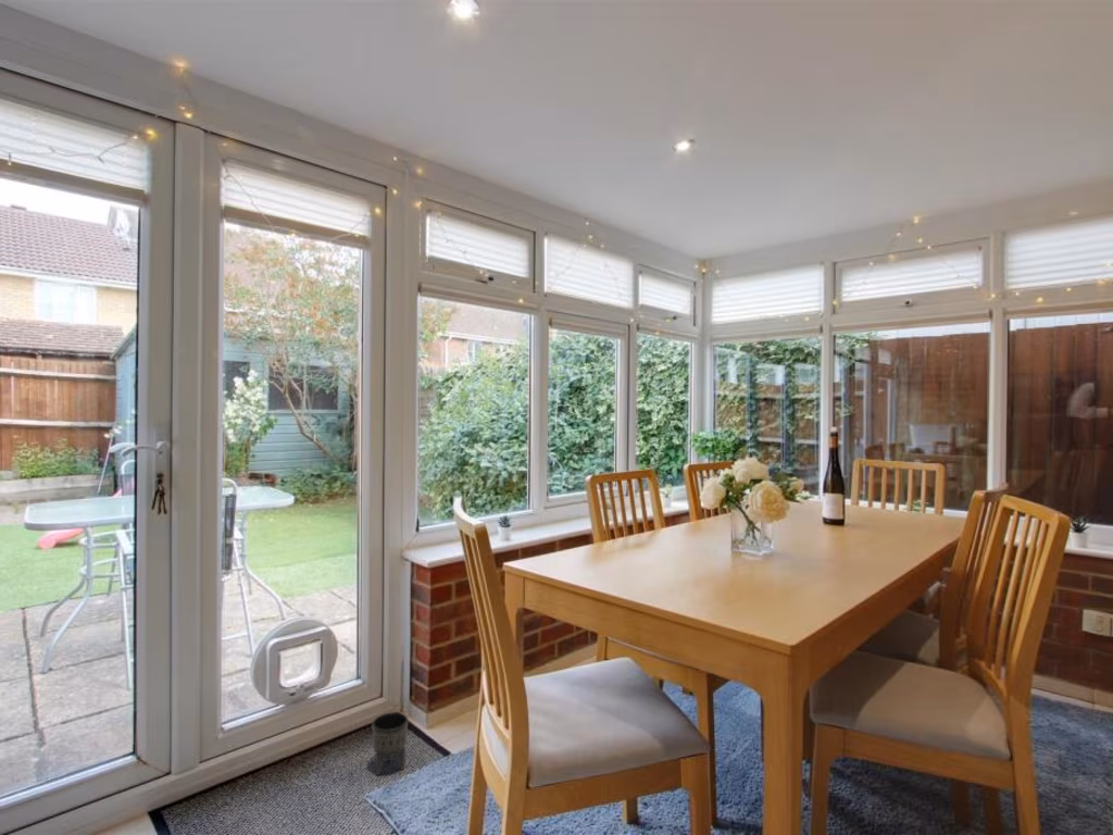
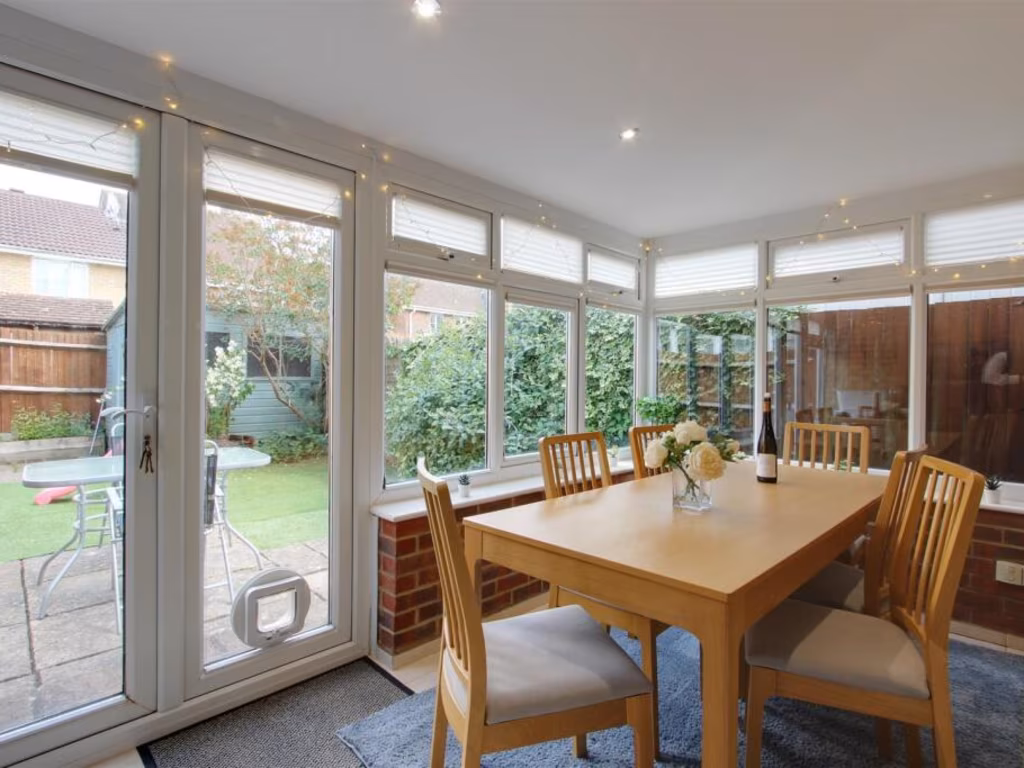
- planter (389, 744)
